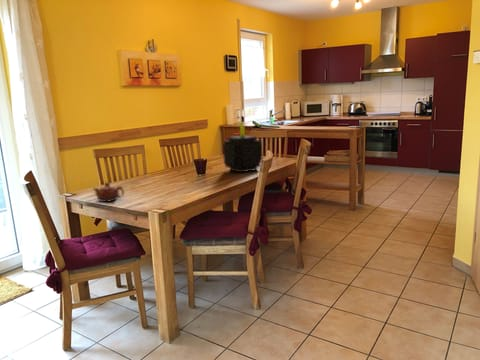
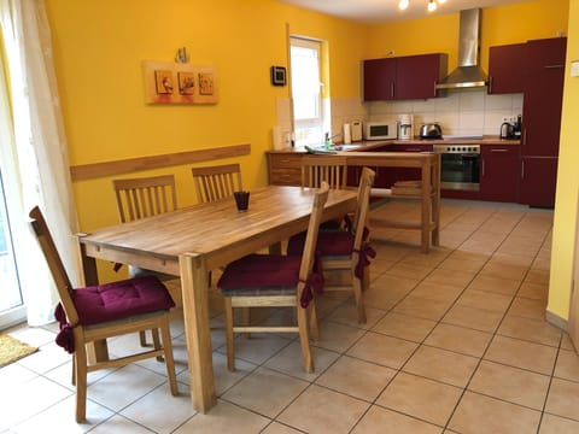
- plant pot (242, 146)
- teapot (108, 191)
